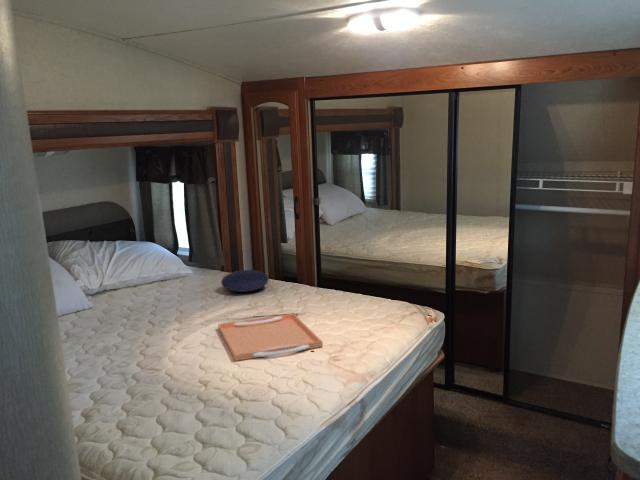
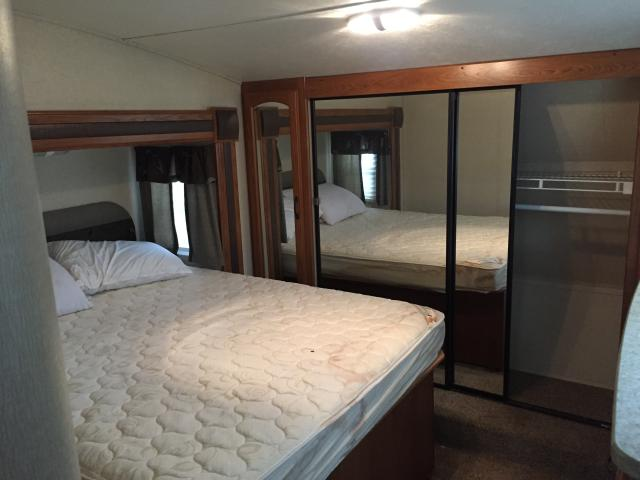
- serving tray (267, 334)
- cushion (245, 280)
